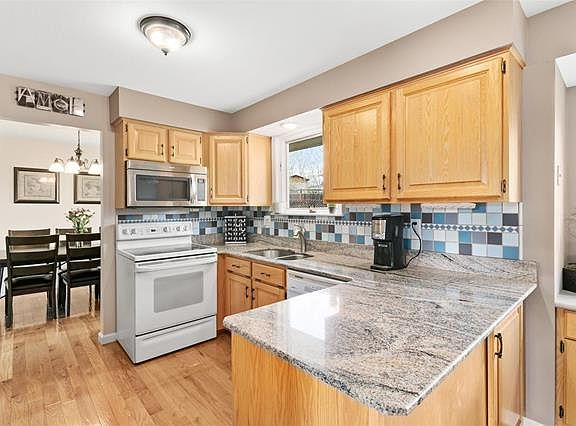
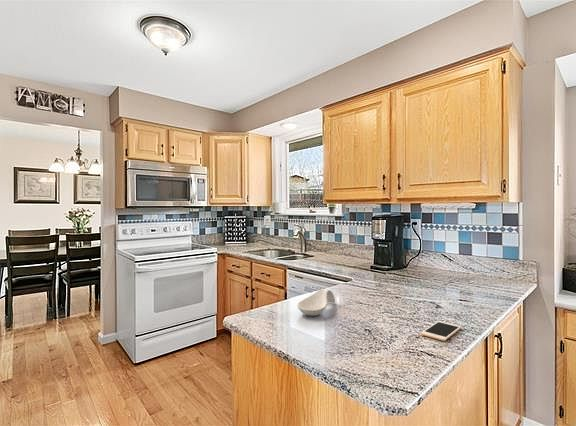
+ cell phone (441, 330)
+ spoon rest (318, 301)
